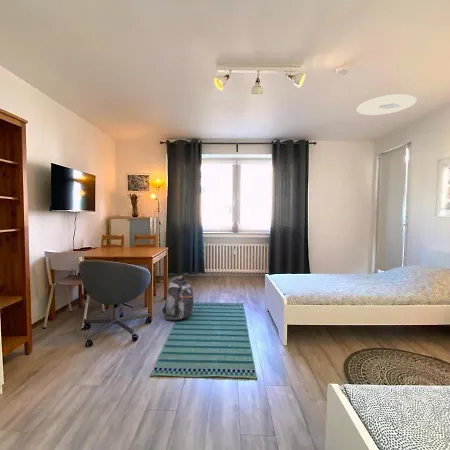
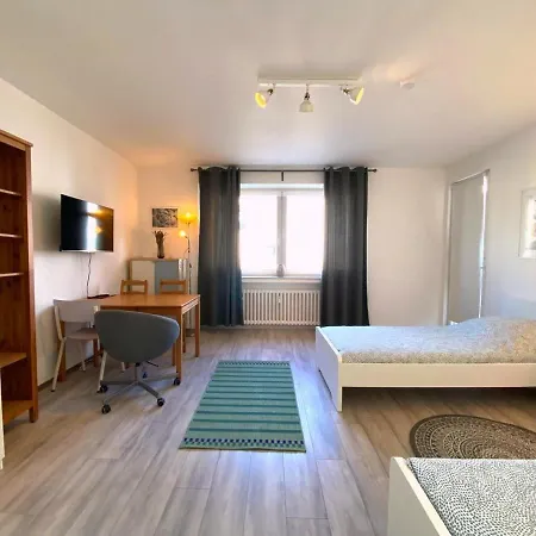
- ceiling light (385, 103)
- backpack (178, 296)
